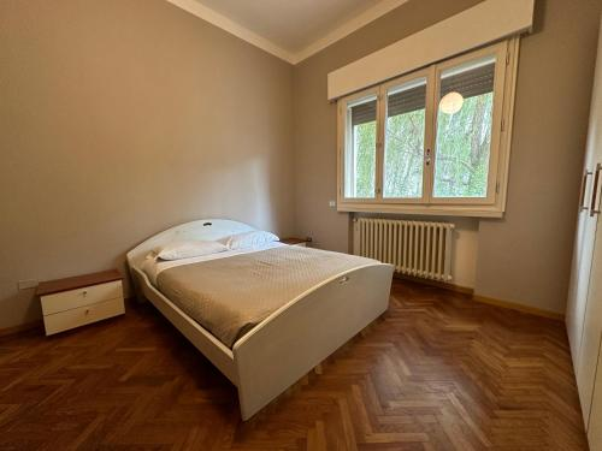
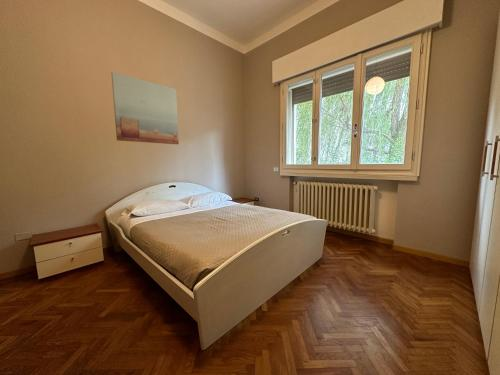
+ wall art (148, 112)
